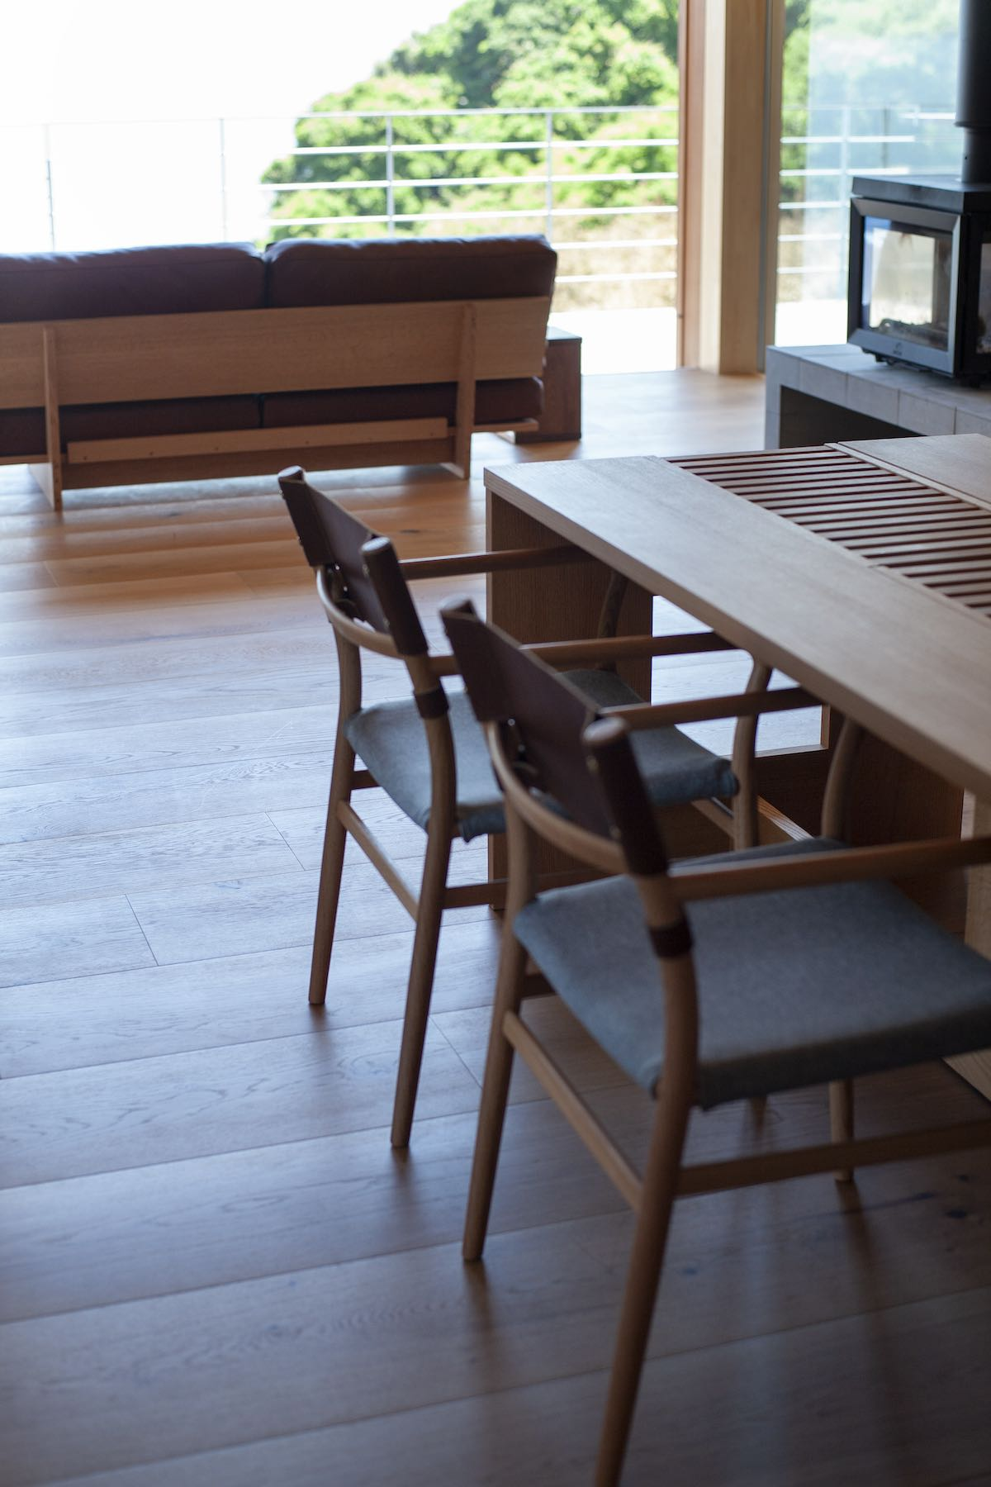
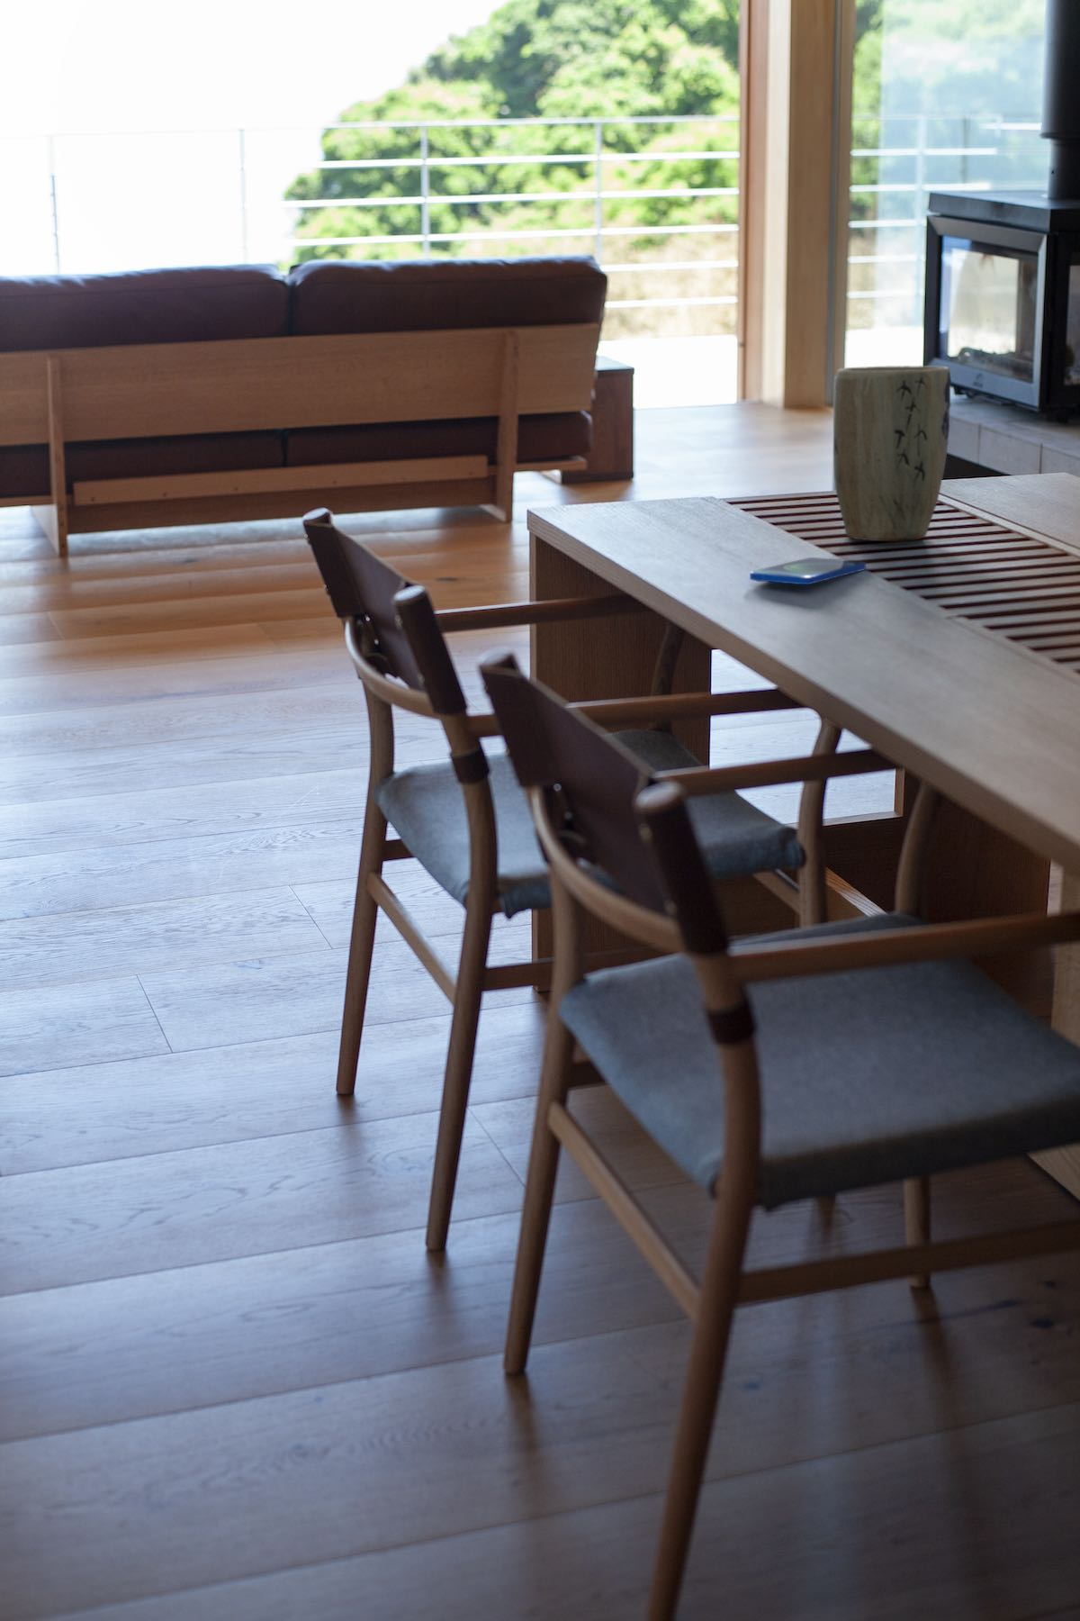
+ plant pot (890, 453)
+ smartphone (809, 570)
